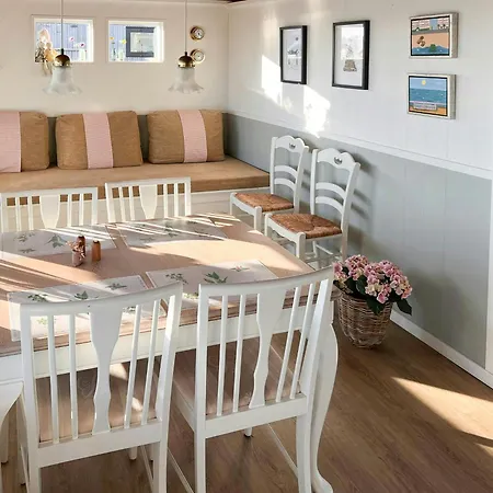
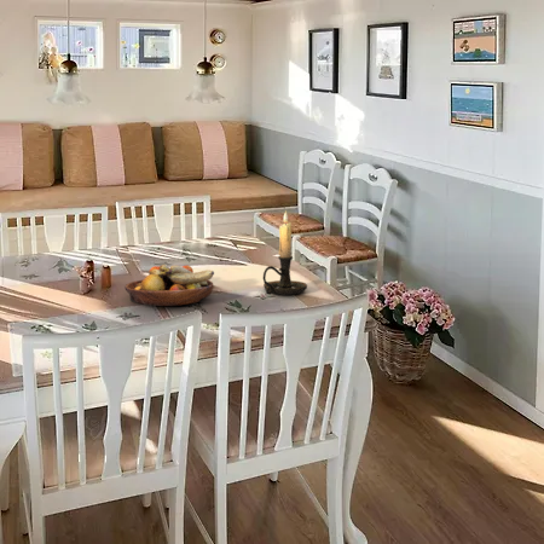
+ fruit bowl (170, 280)
+ candle holder (280, 251)
